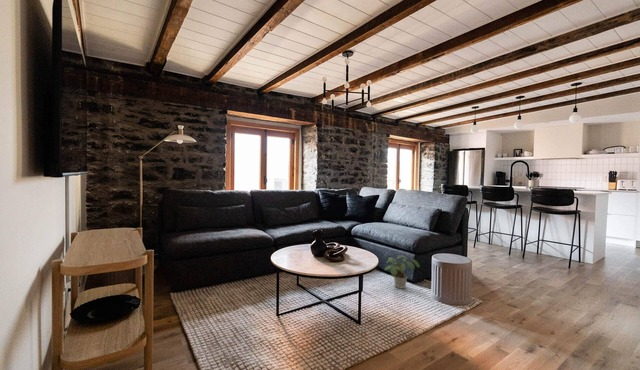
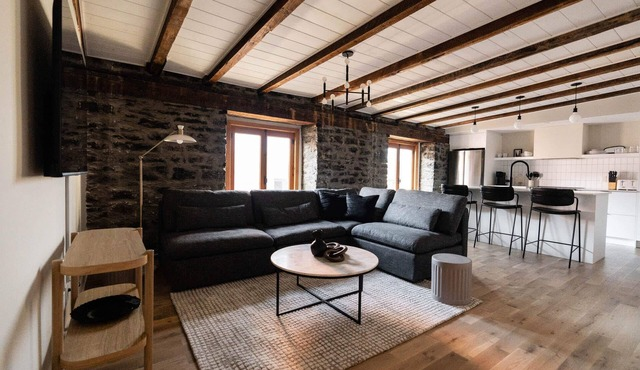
- potted plant (398, 272)
